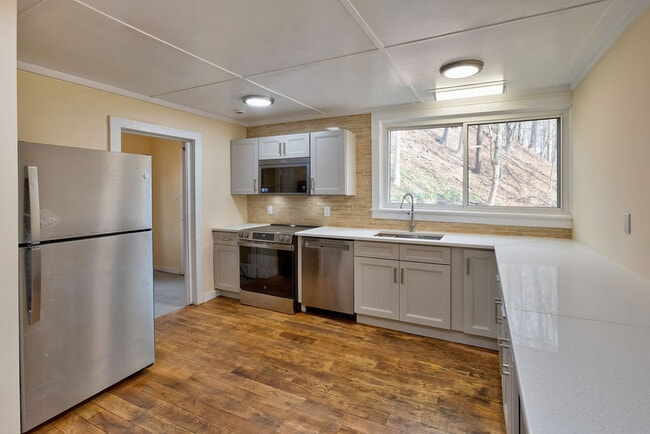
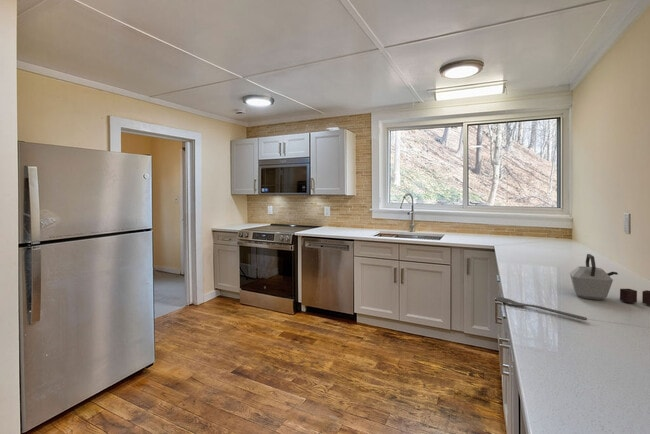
+ kettle (612, 279)
+ spoon (537, 307)
